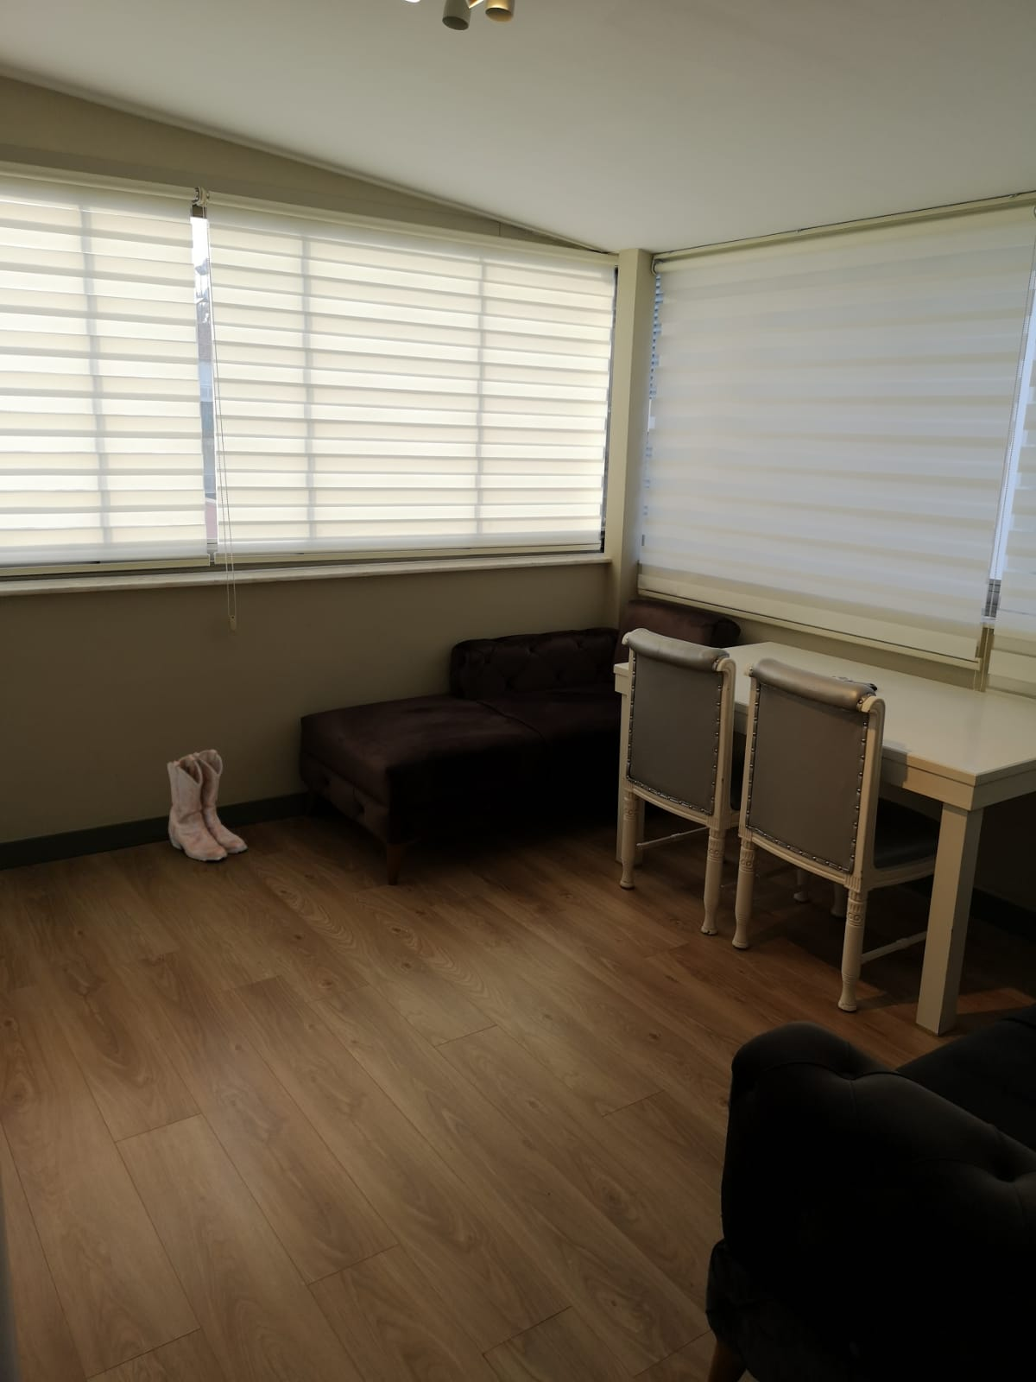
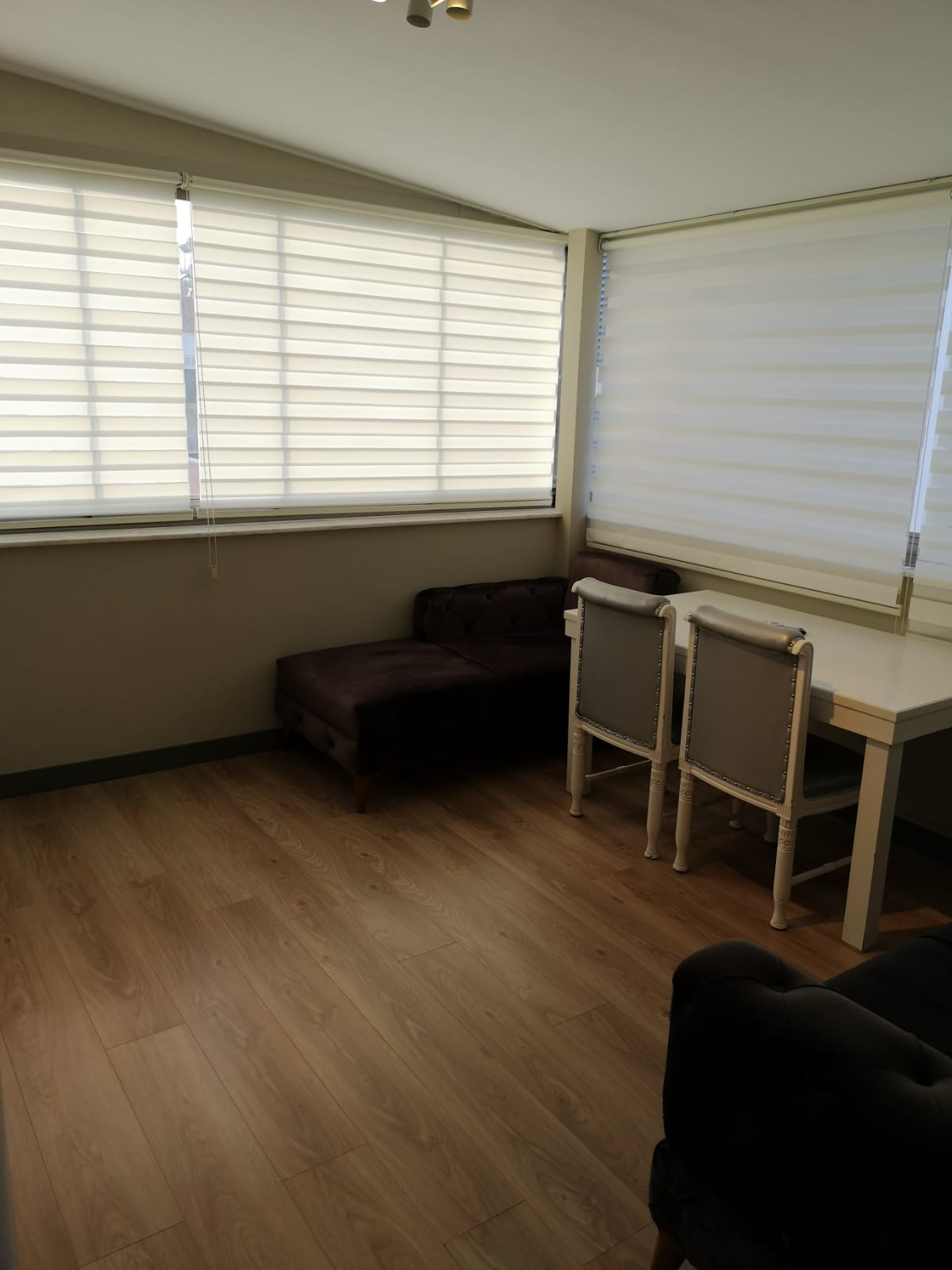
- boots (207, 802)
